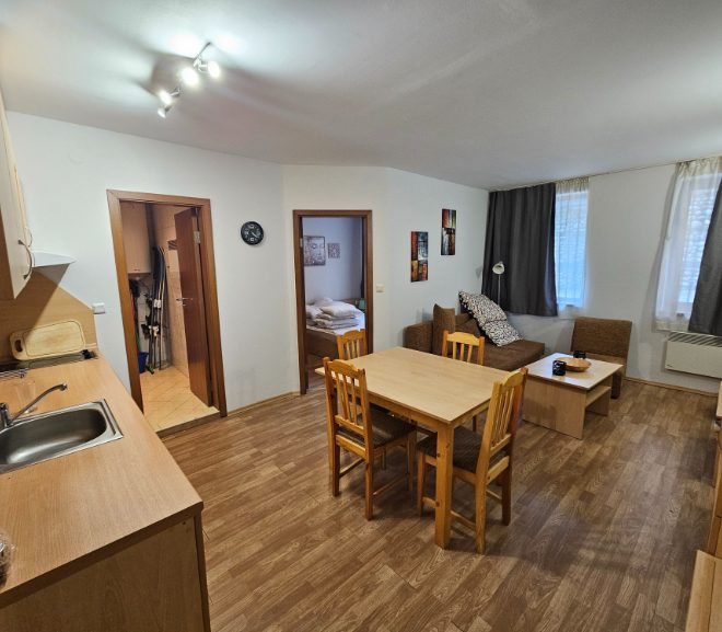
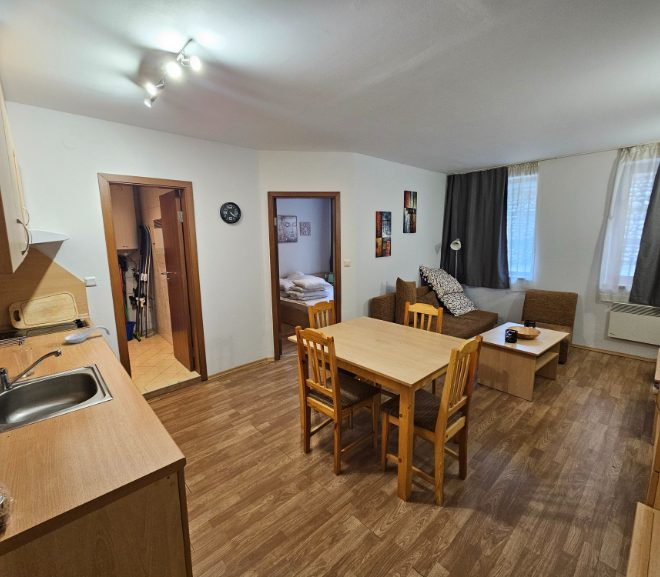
+ spoon rest (87, 333)
